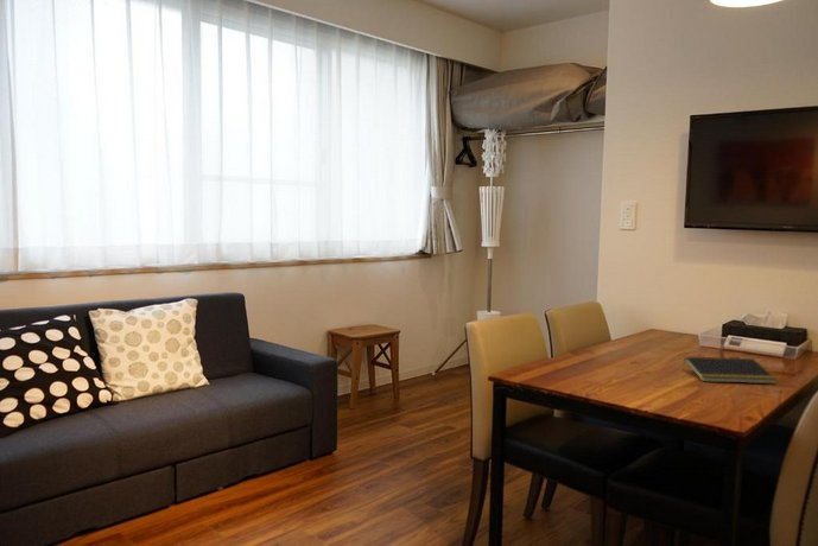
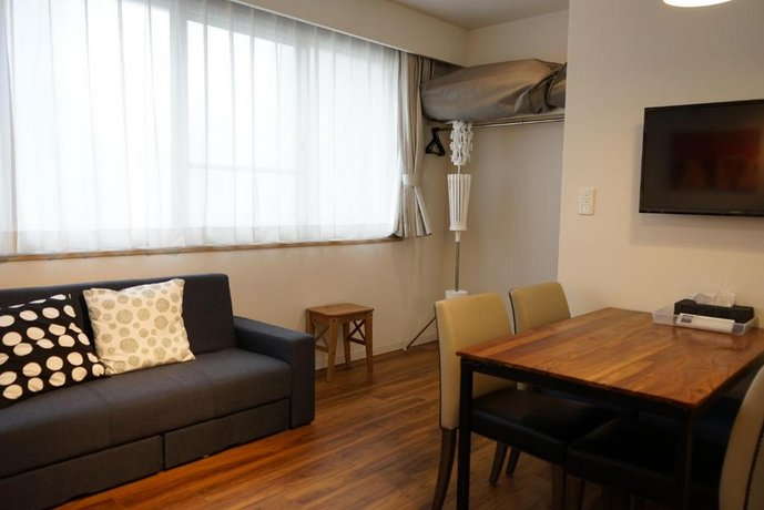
- notepad (728, 369)
